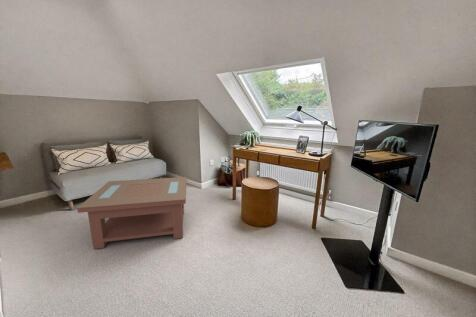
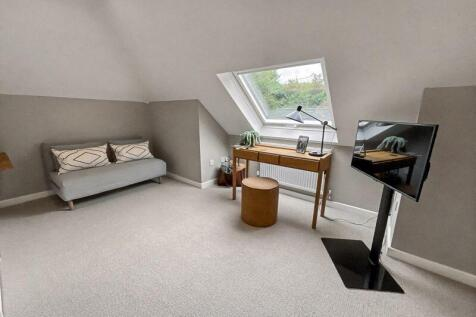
- coffee table (144, 208)
